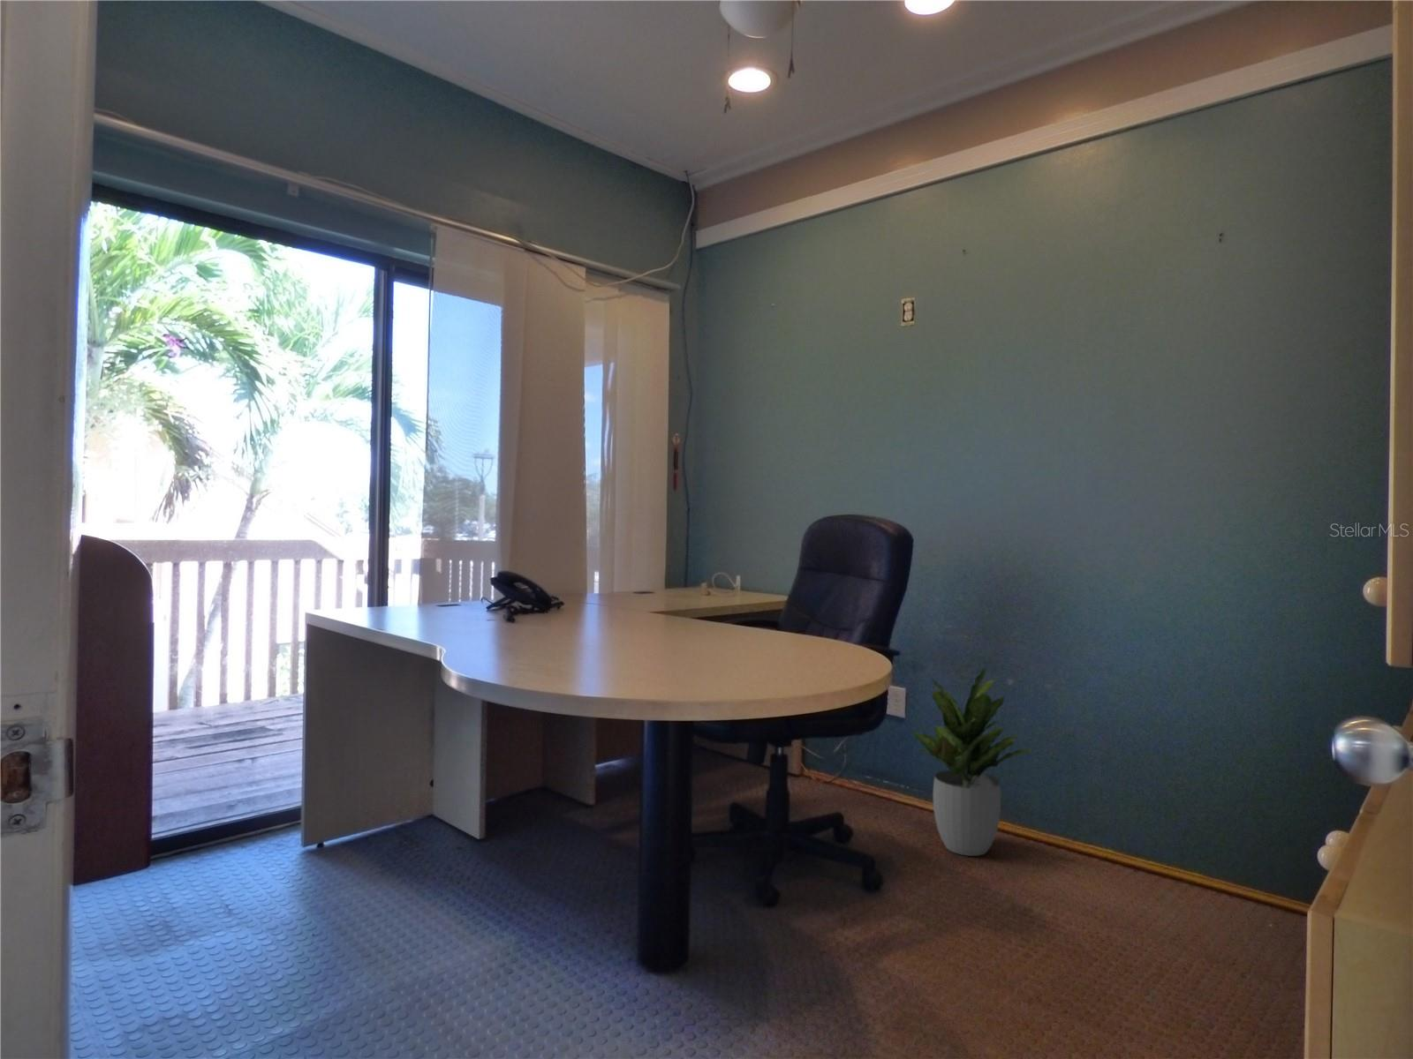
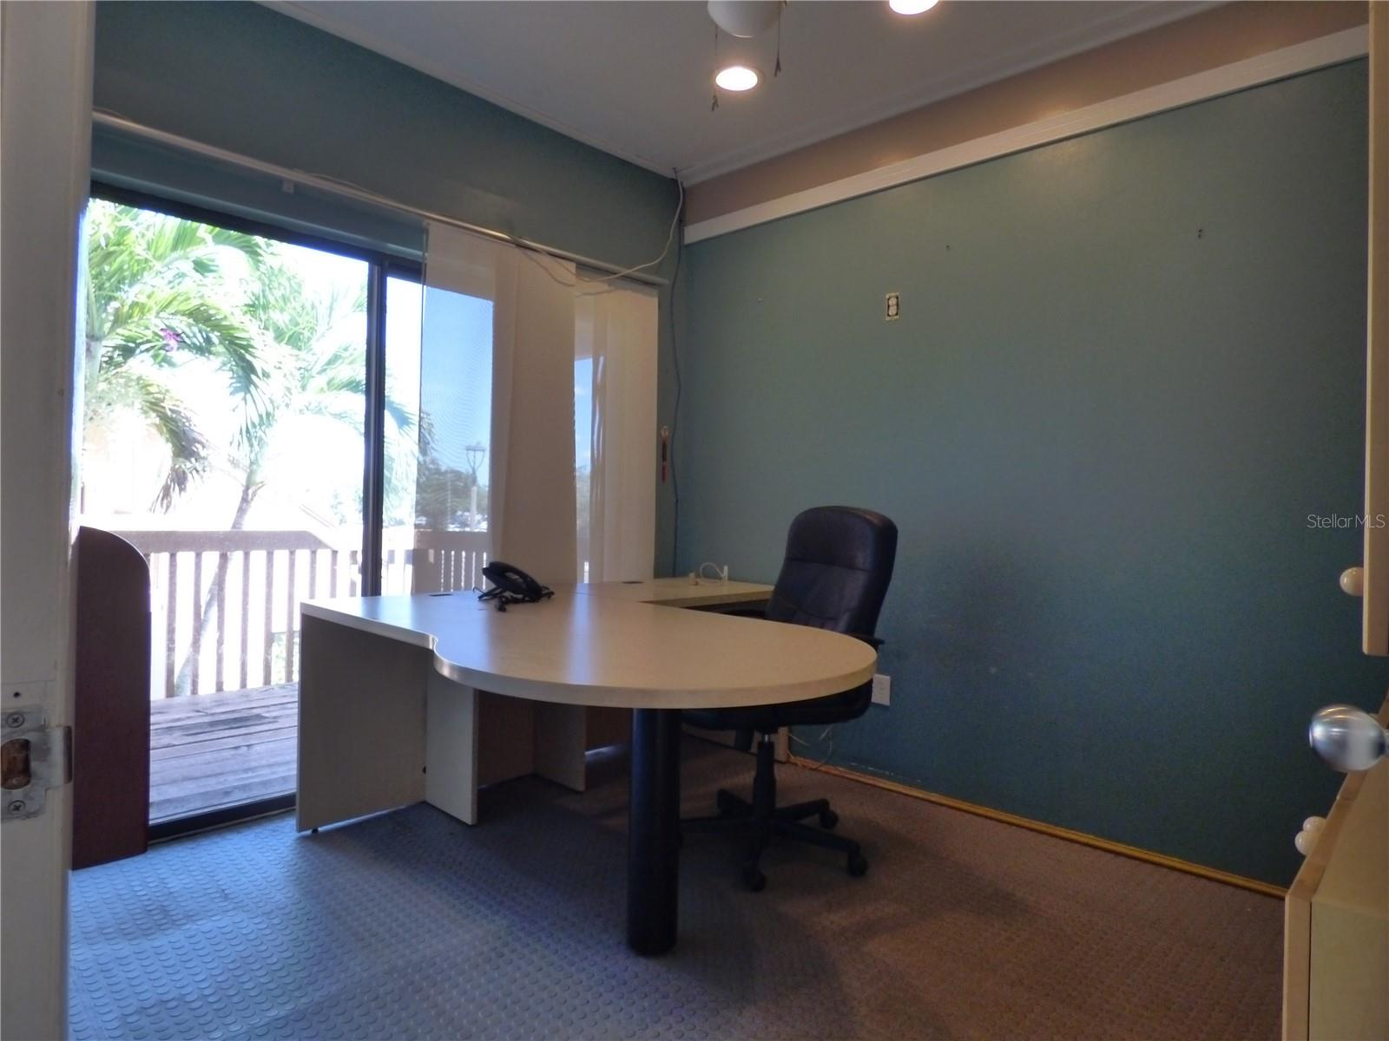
- potted plant (962, 758)
